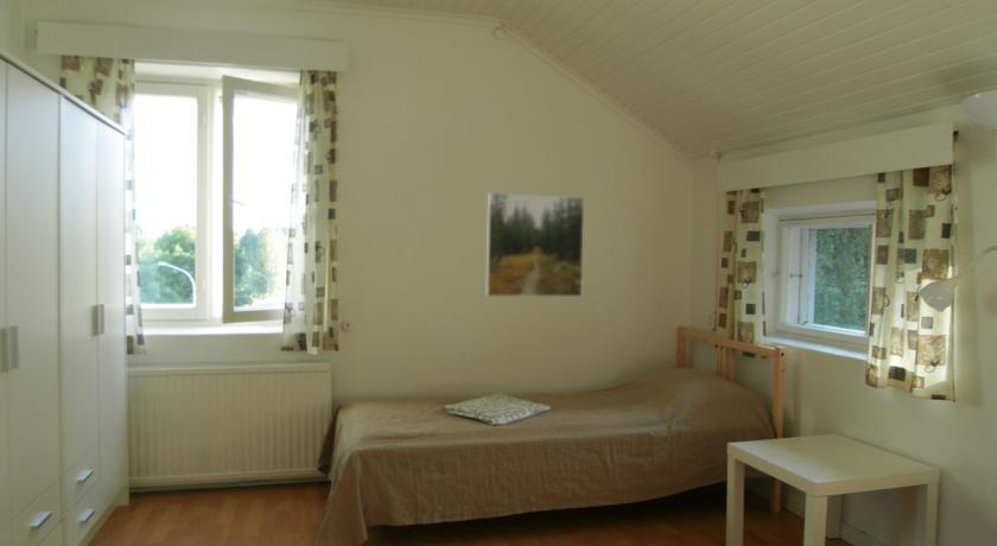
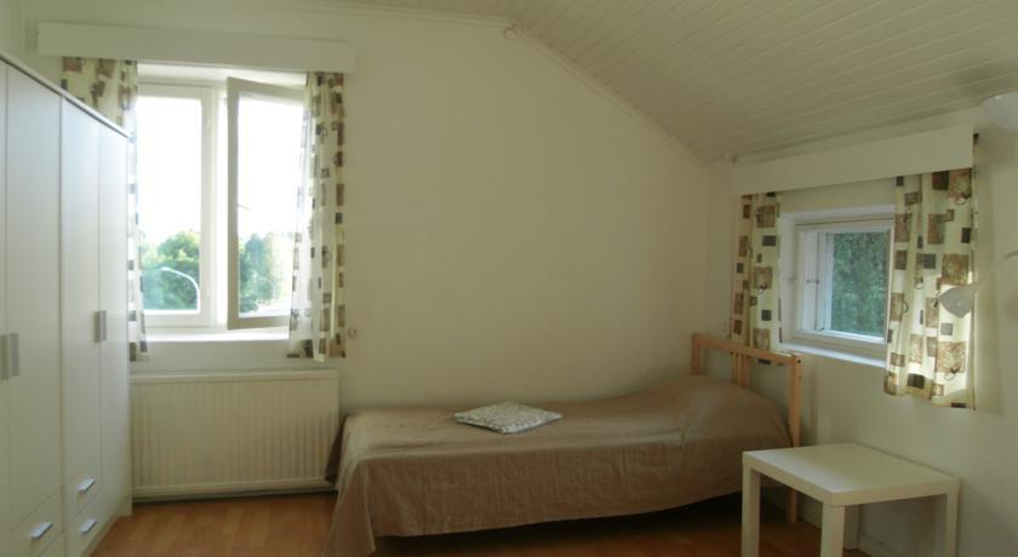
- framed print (535, 246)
